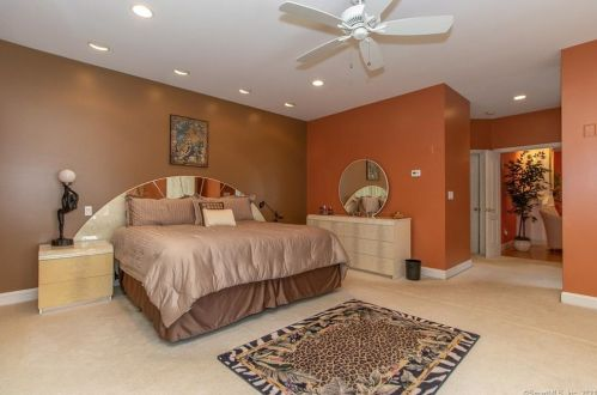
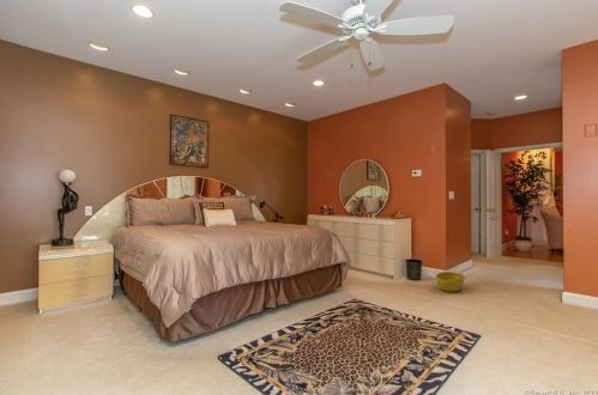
+ basket (449, 280)
